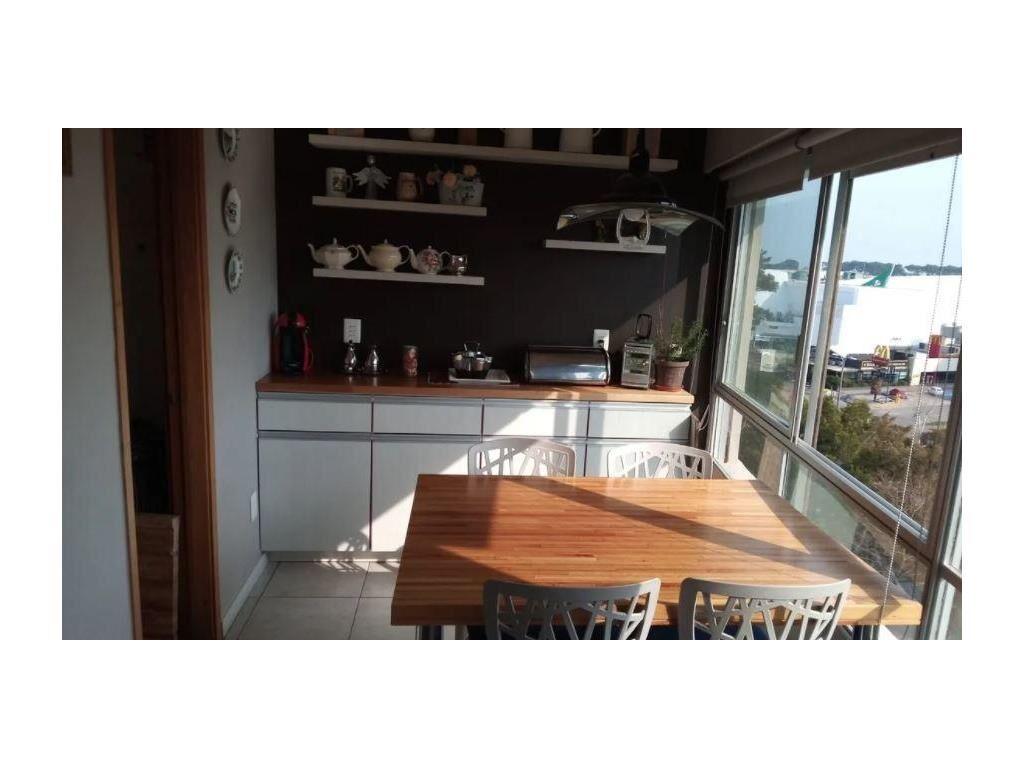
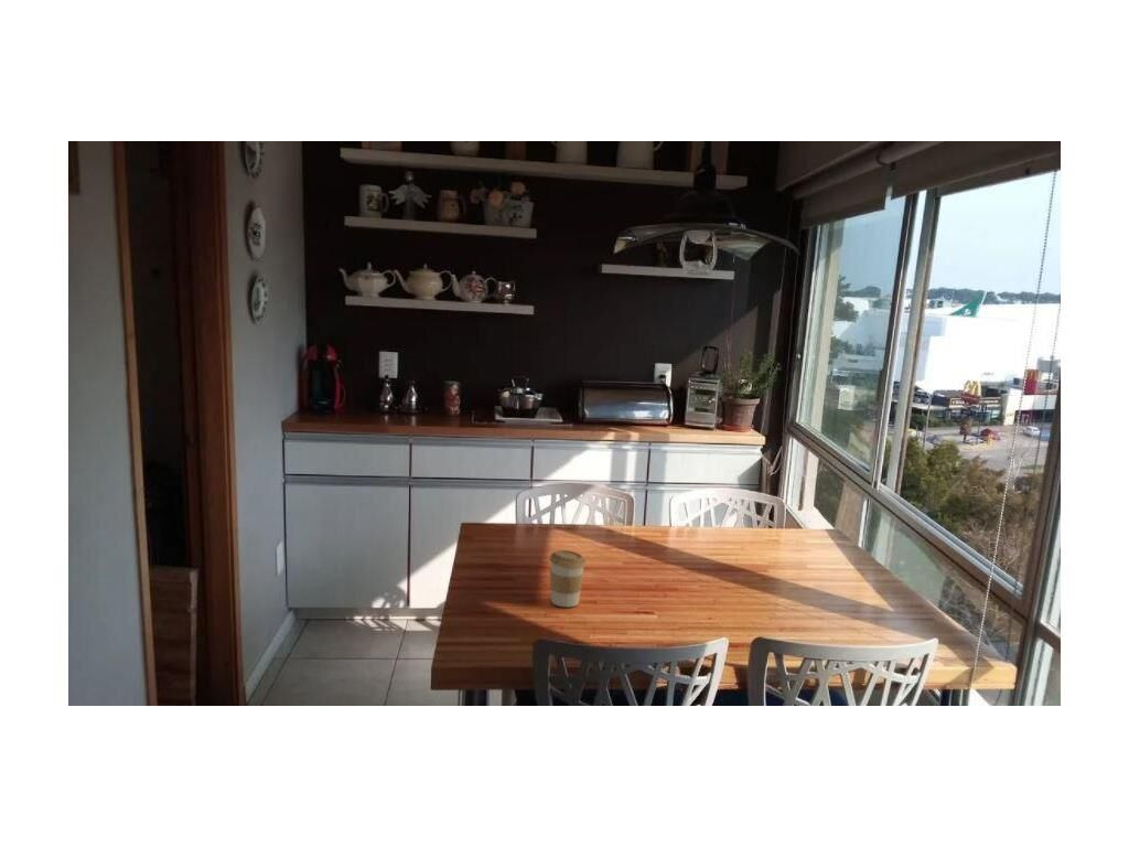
+ coffee cup (566, 577)
